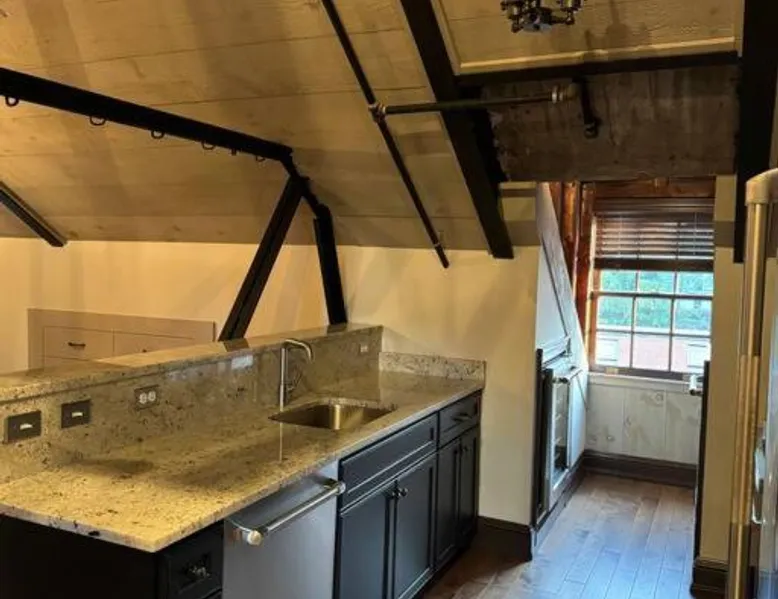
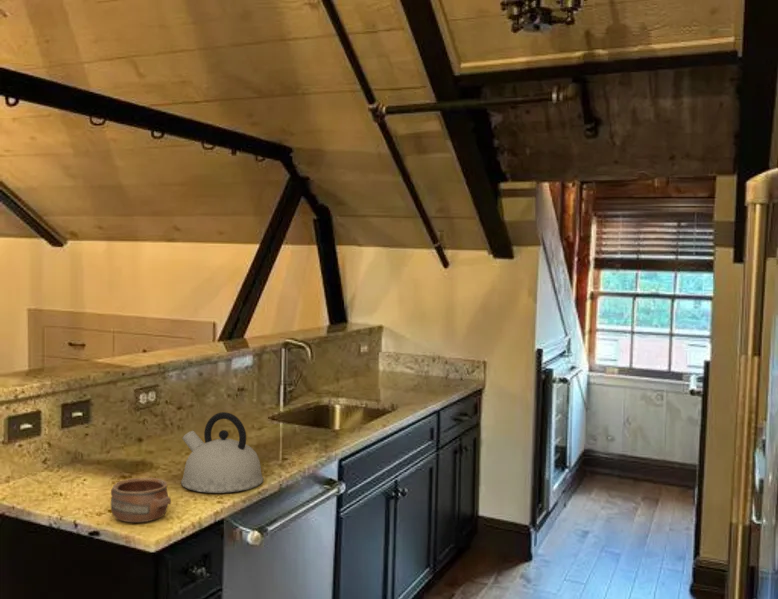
+ kettle (220, 446)
+ pottery (139, 500)
